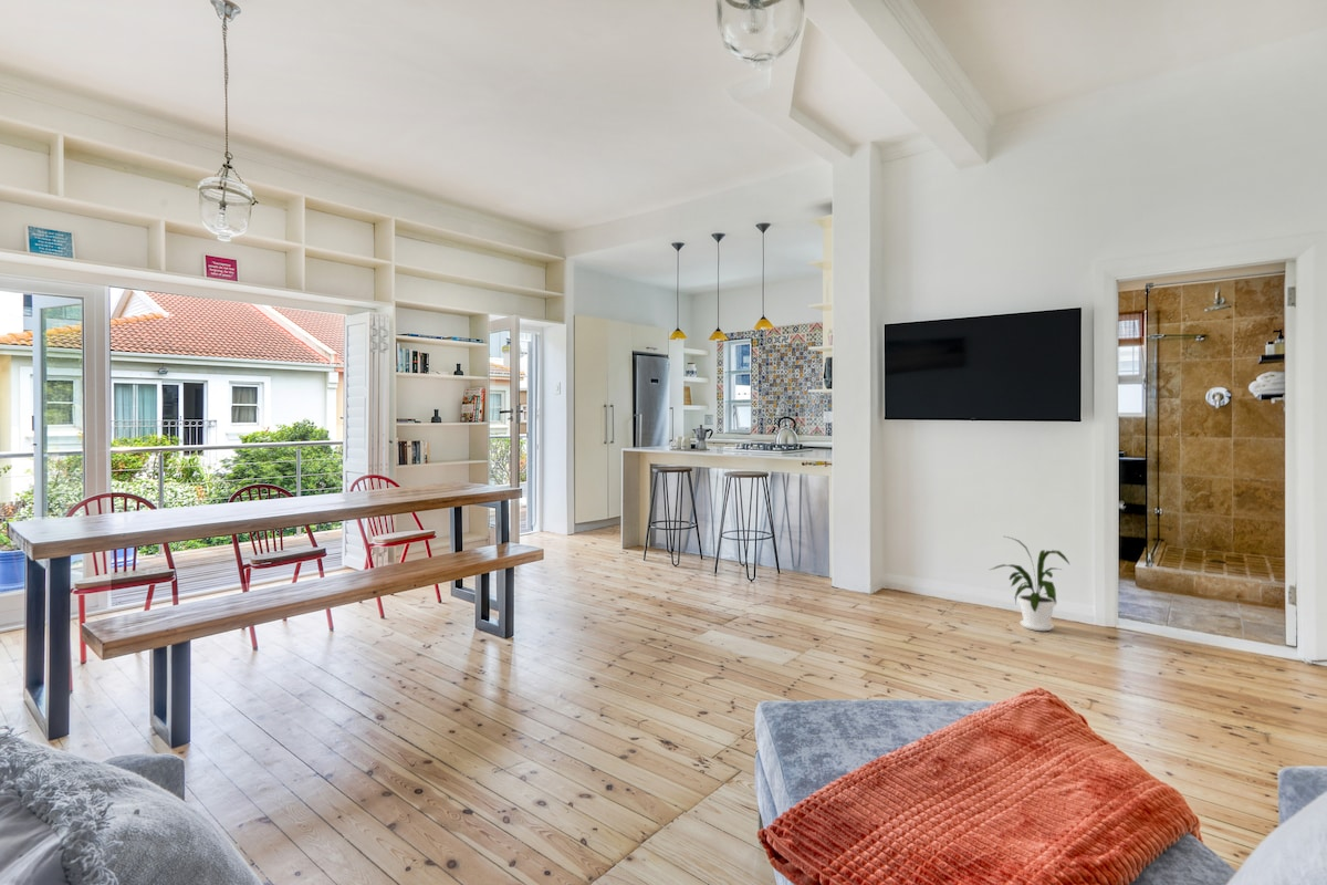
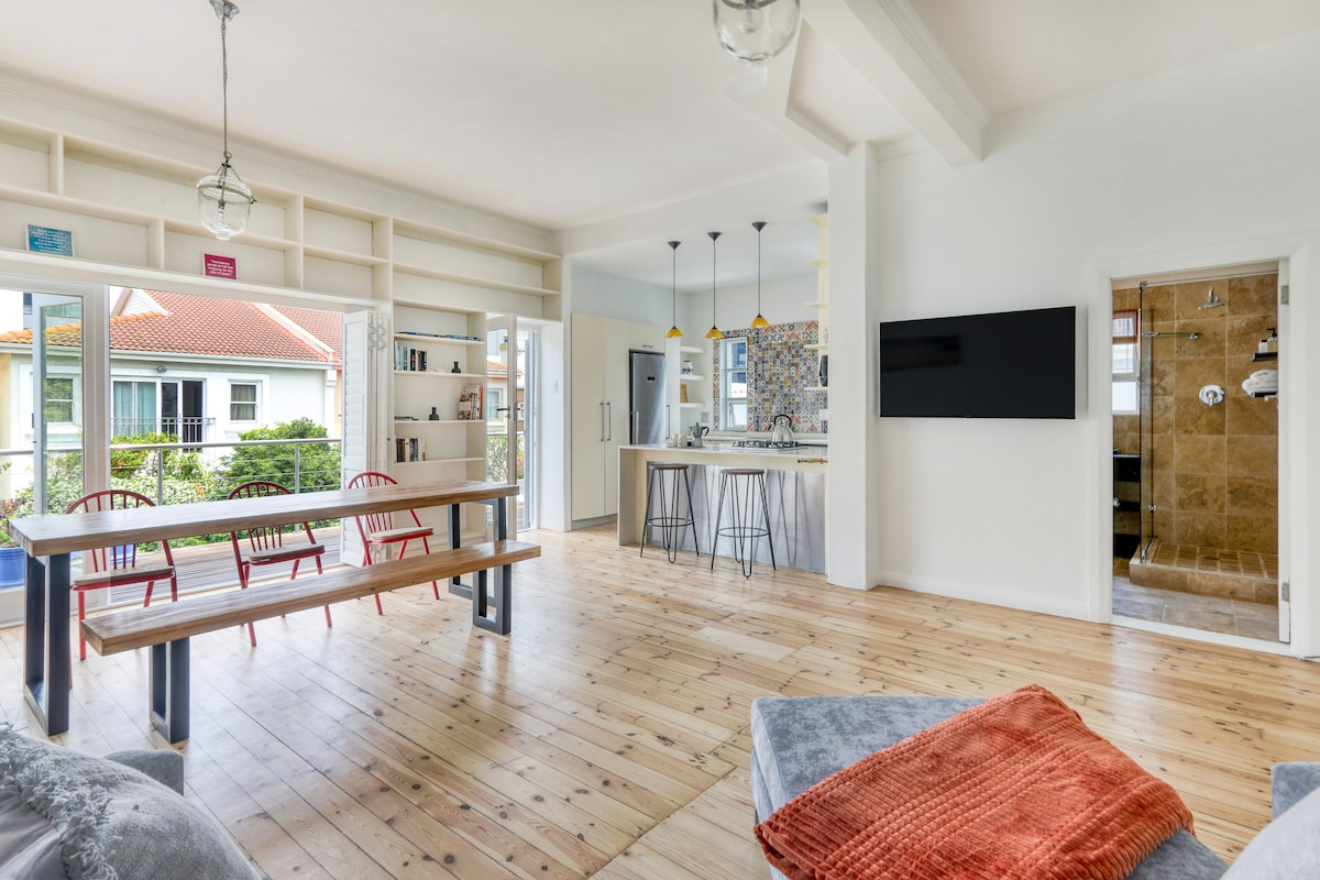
- house plant (1032, 583)
